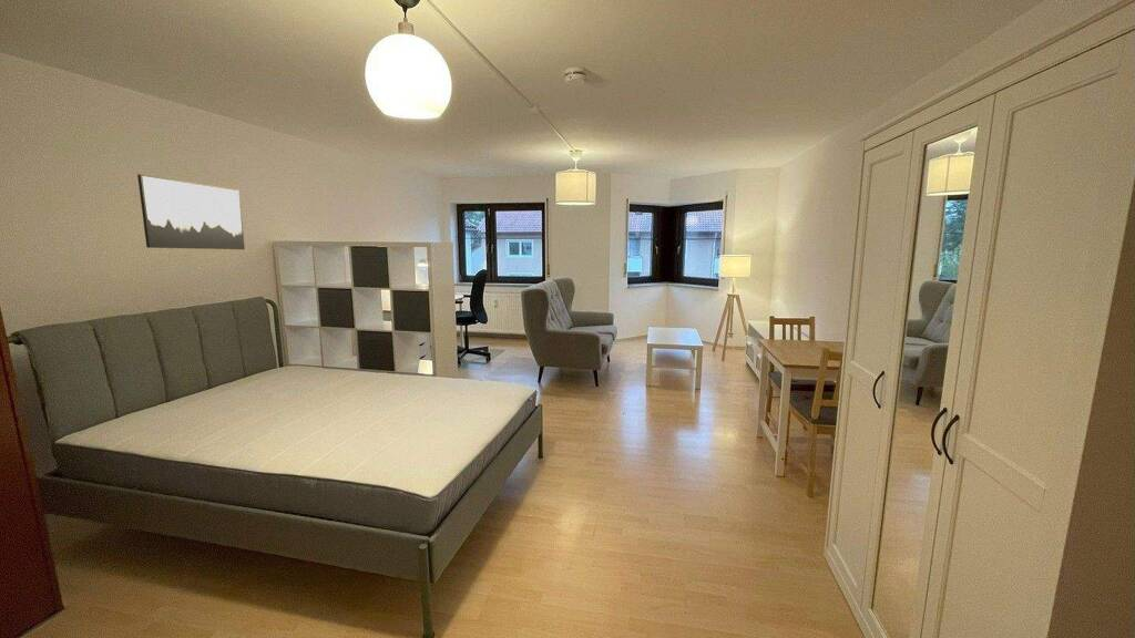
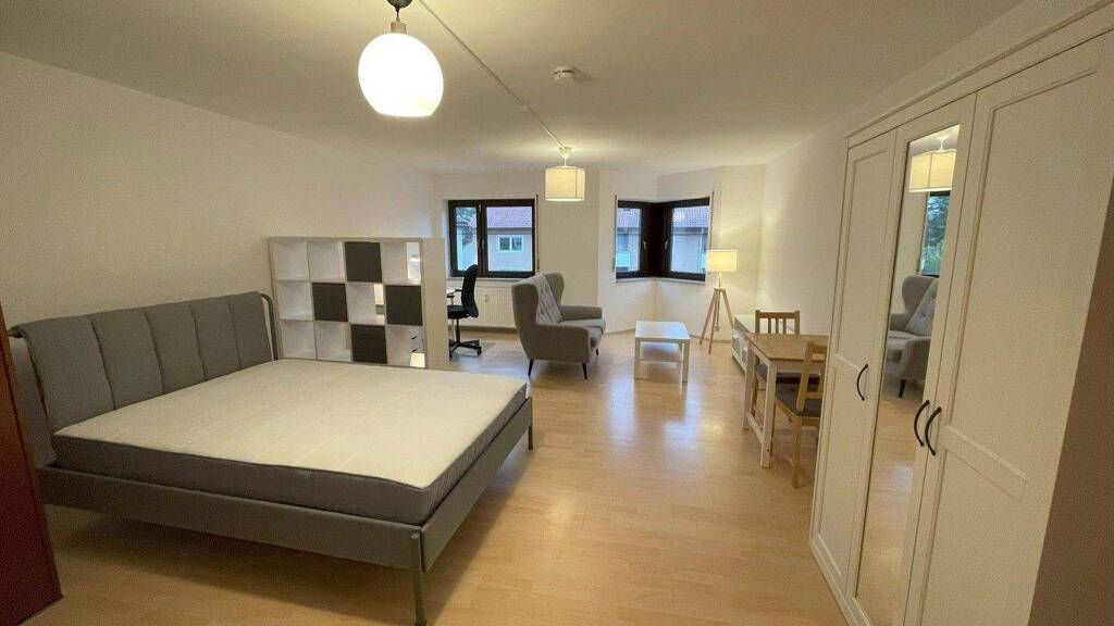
- wall art (197, 216)
